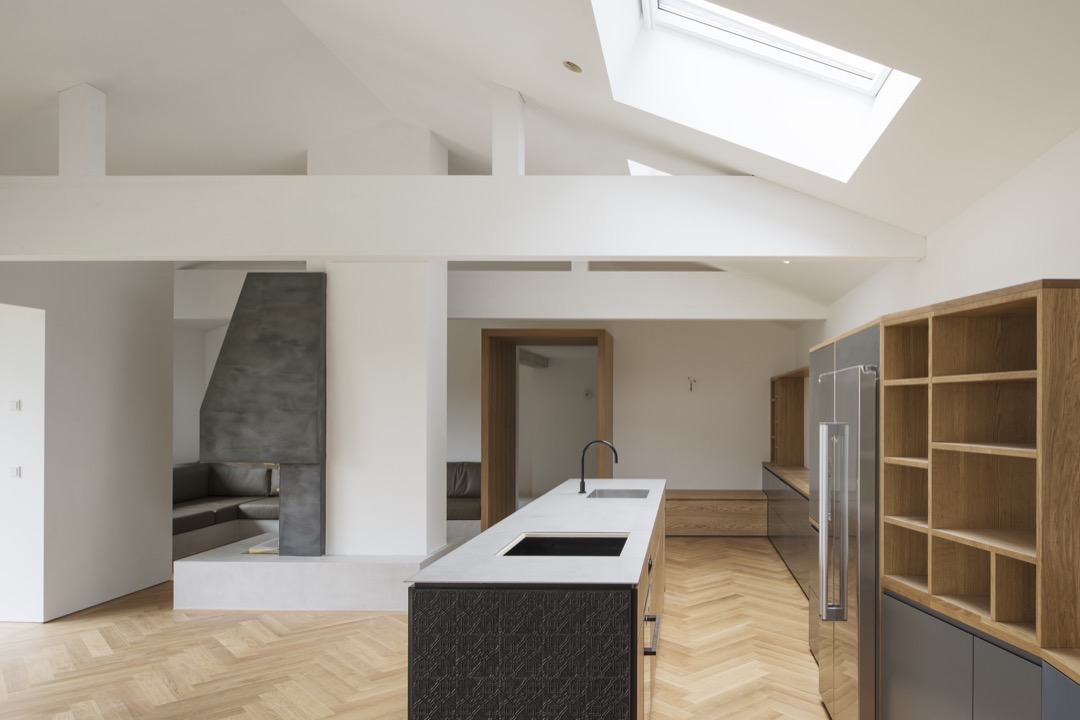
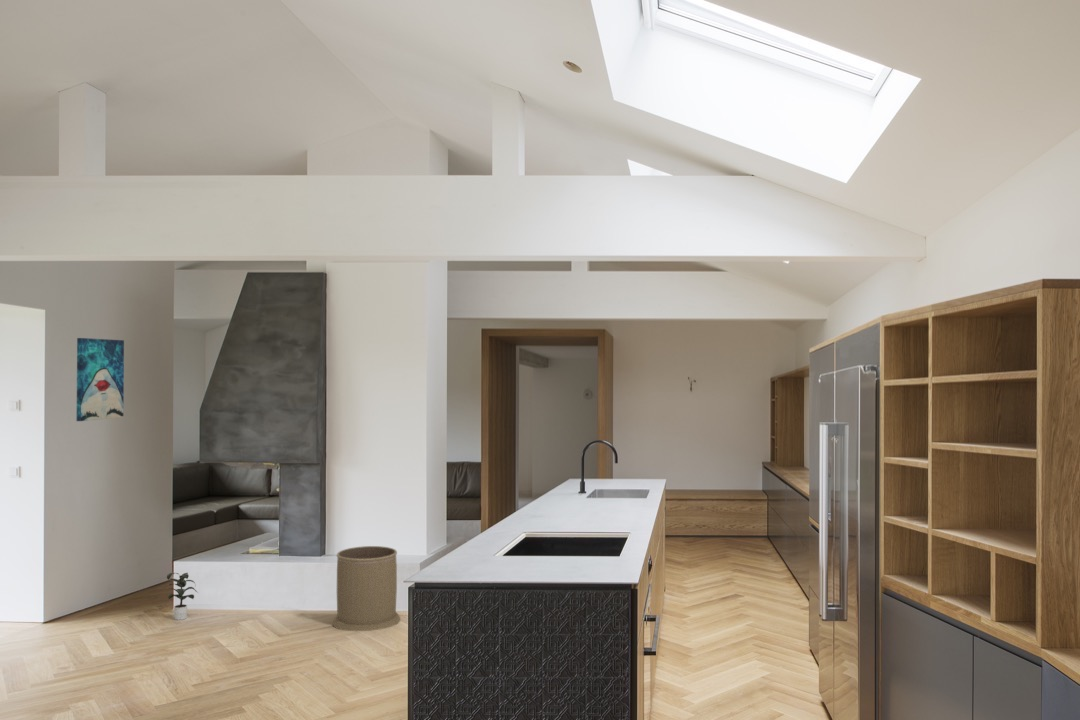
+ trash can (366, 587)
+ wall art (101, 379)
+ potted plant (183, 593)
